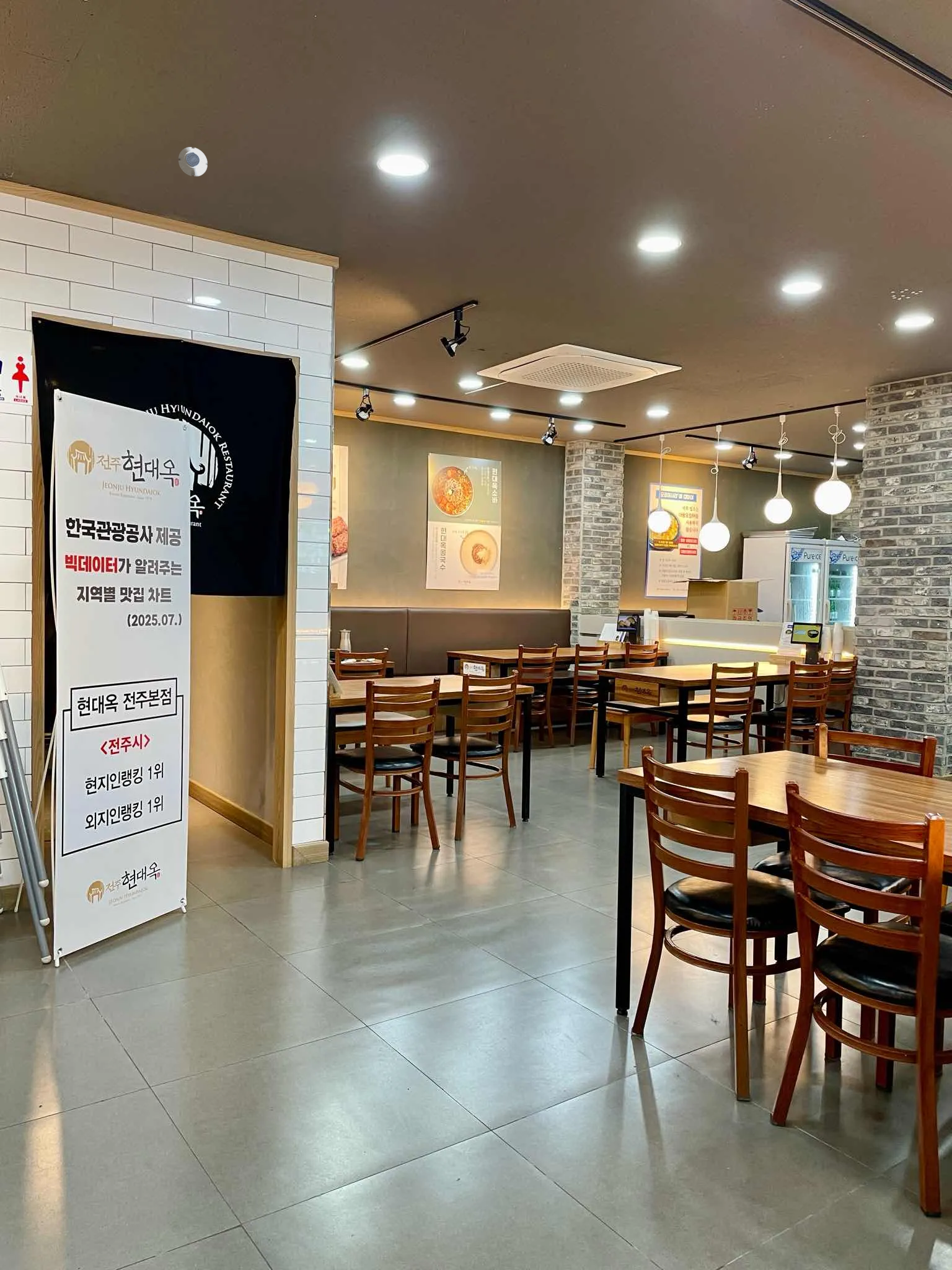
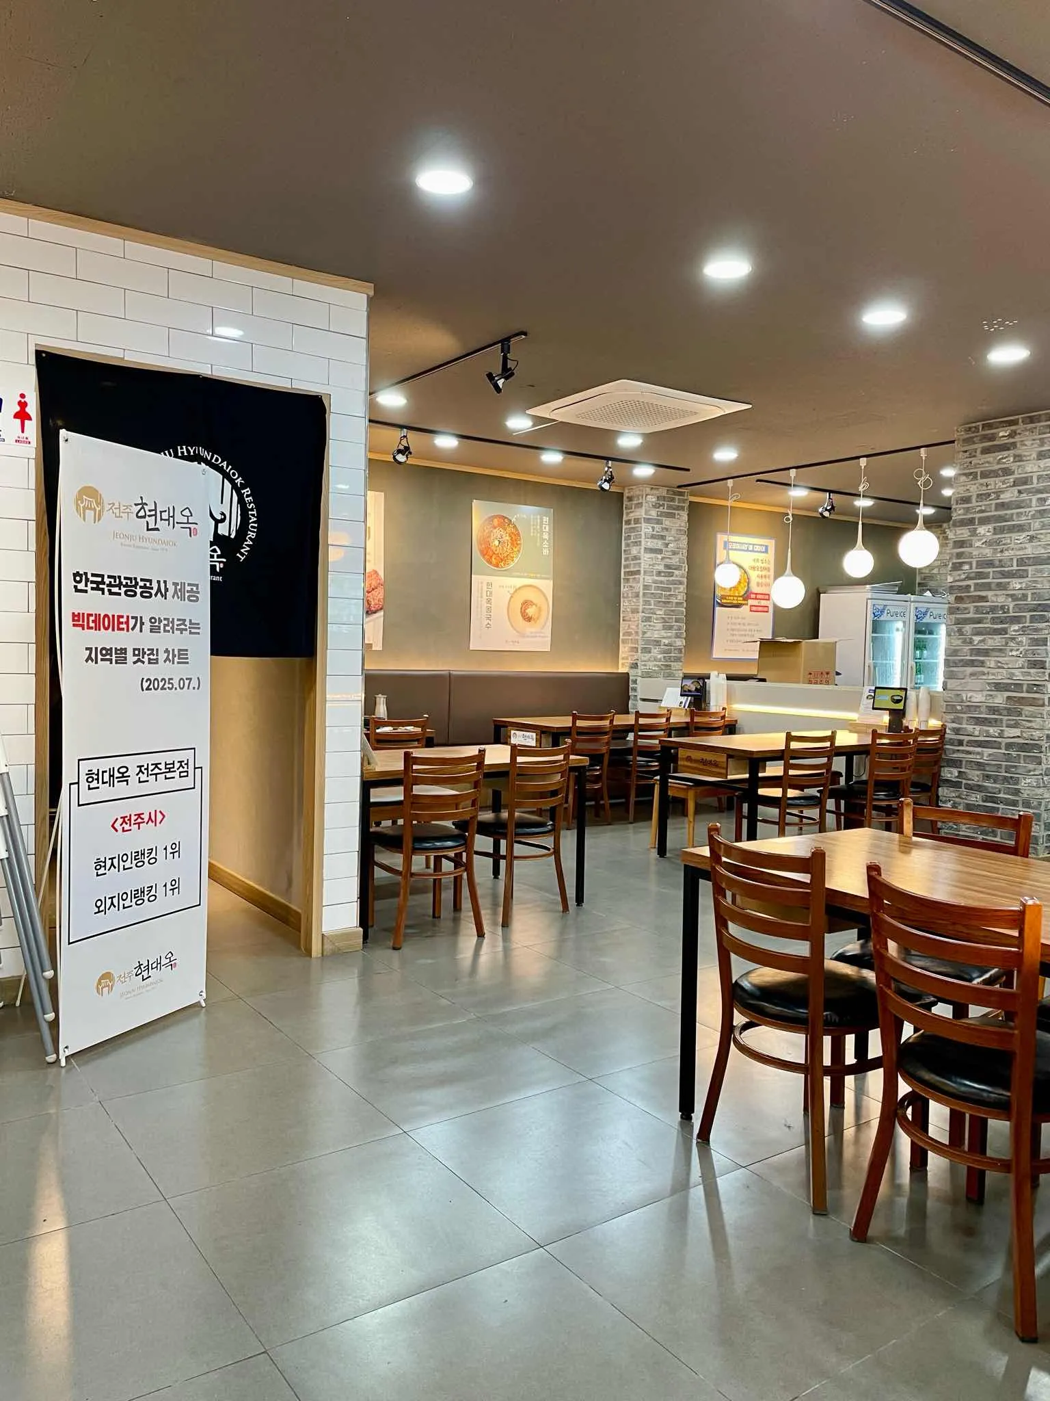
- smoke detector (193, 161)
